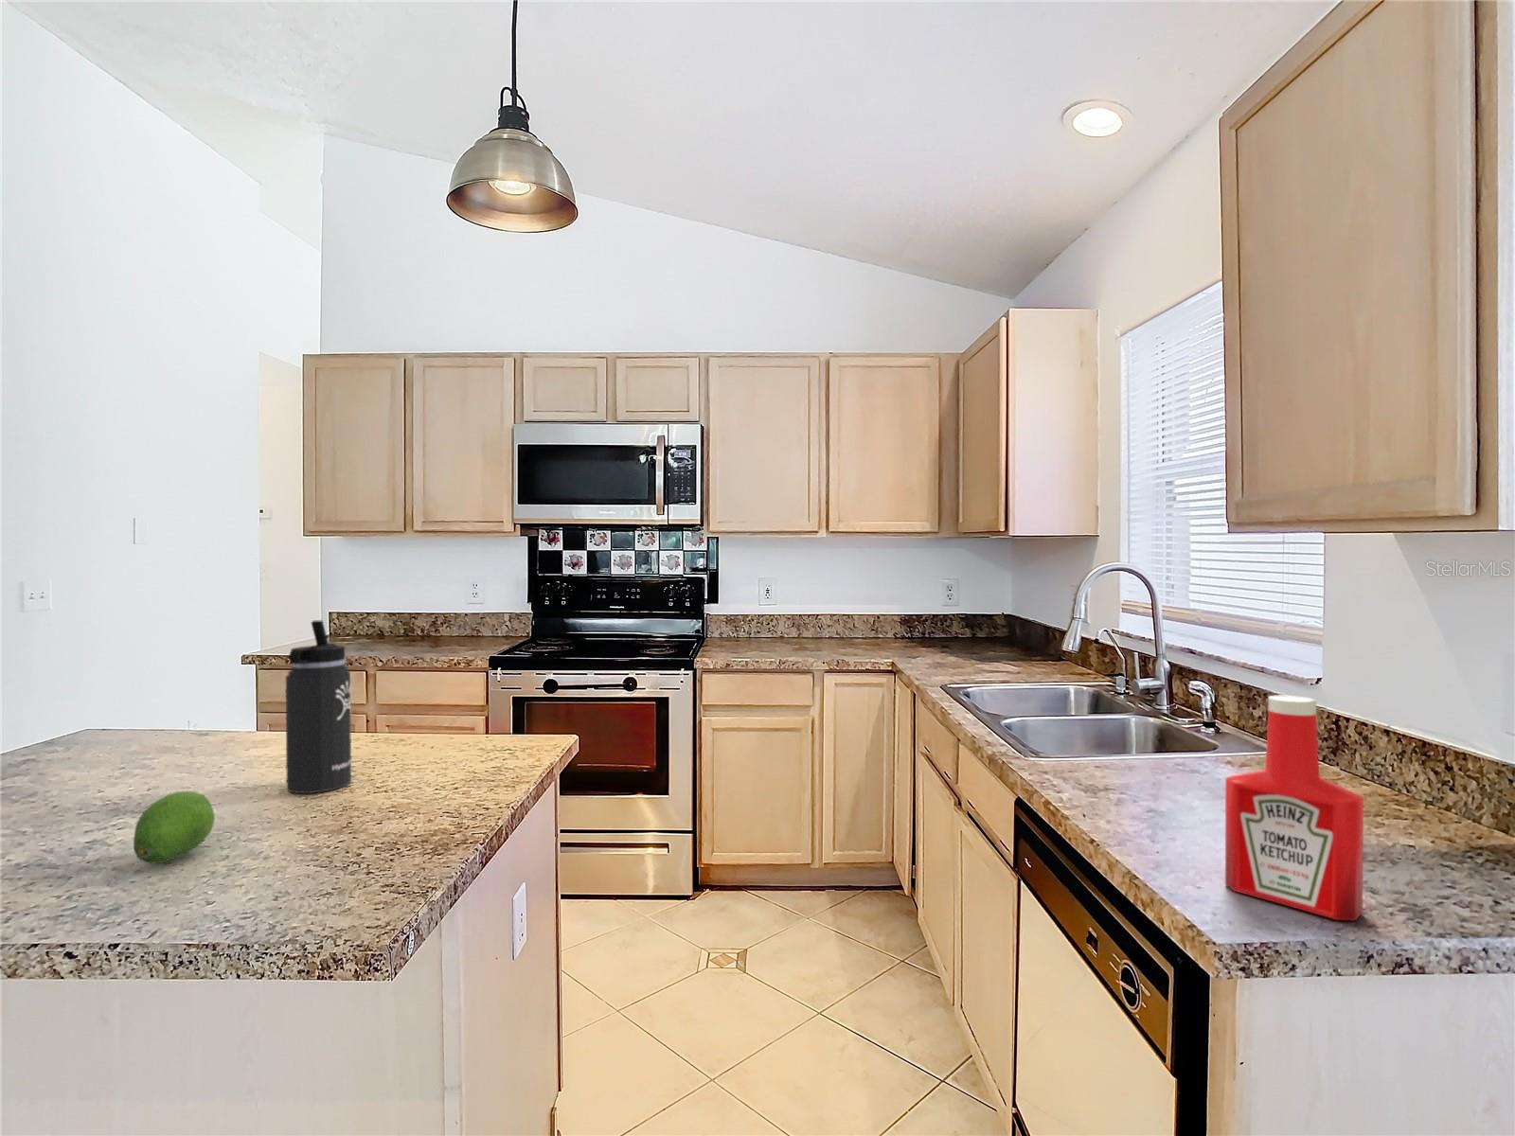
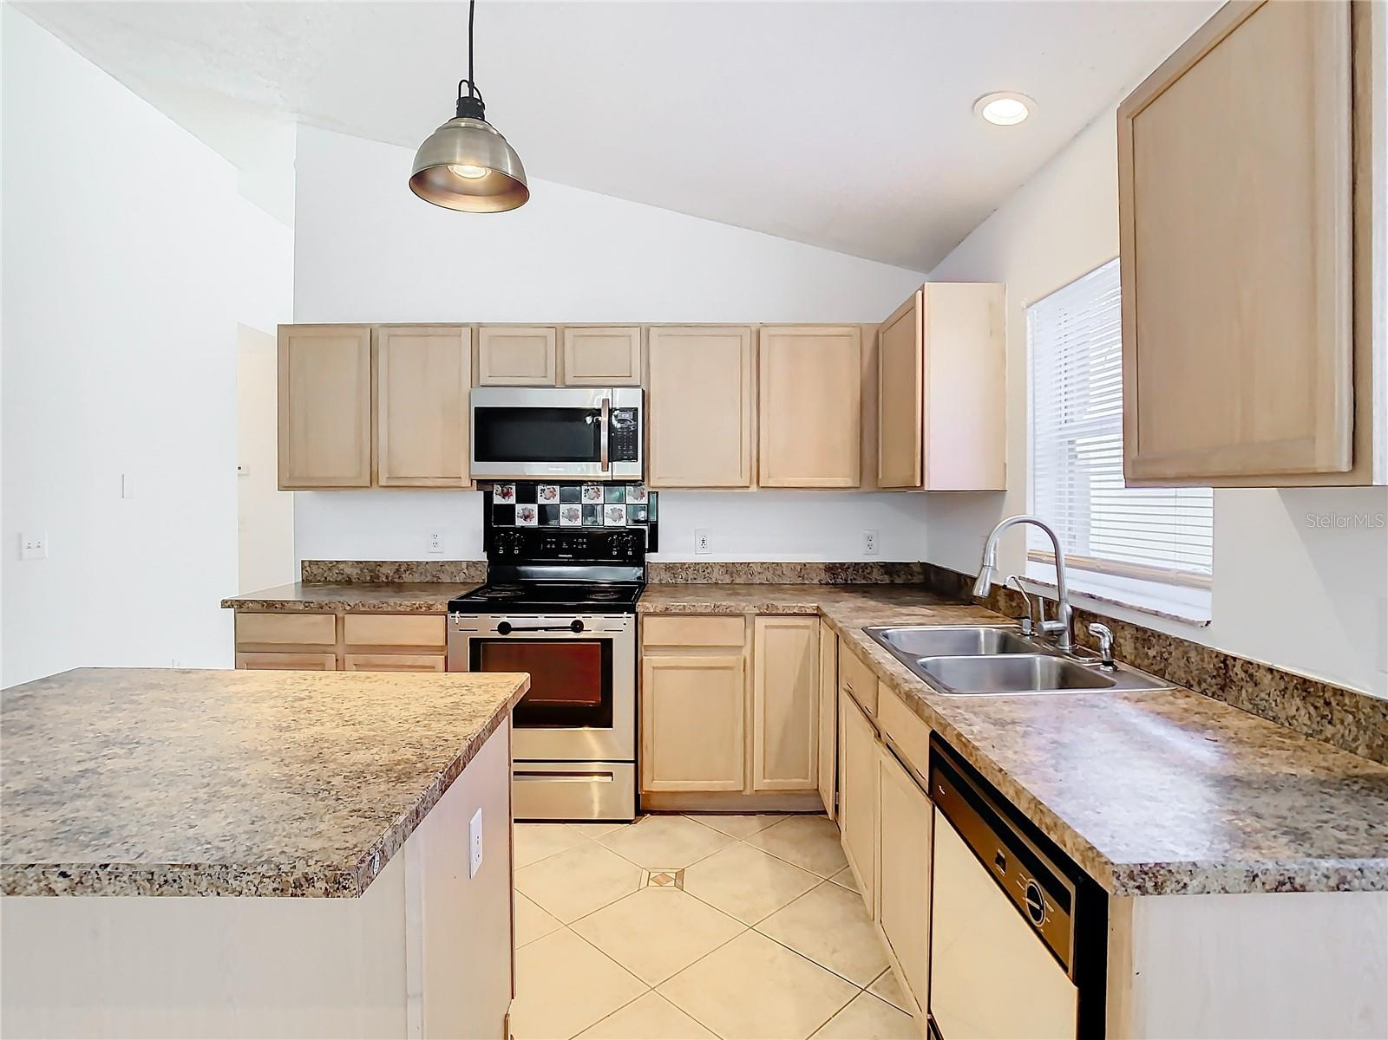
- fruit (175, 826)
- thermos bottle (315, 703)
- soap bottle (1292, 798)
